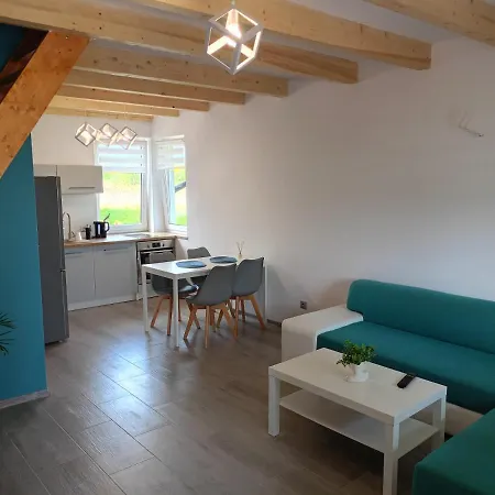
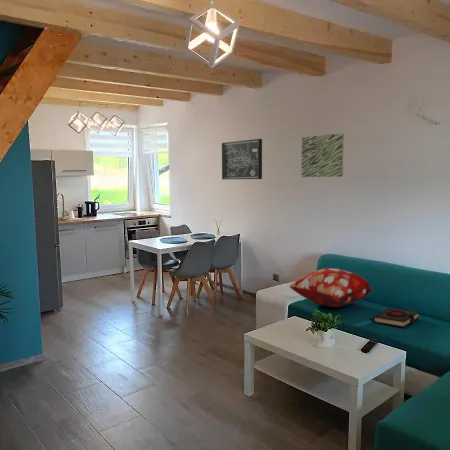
+ wall art (241, 160)
+ book (396, 316)
+ decorative pillow (329, 287)
+ wall art (321, 156)
